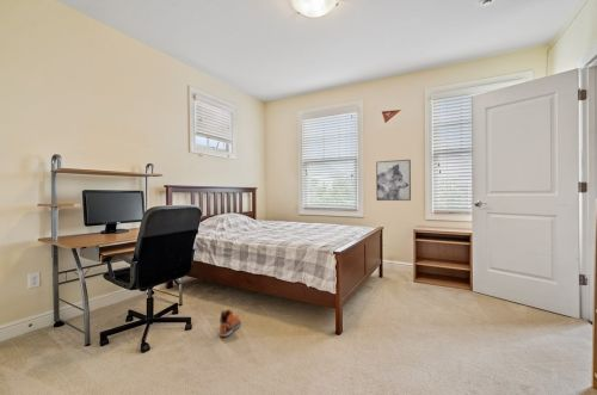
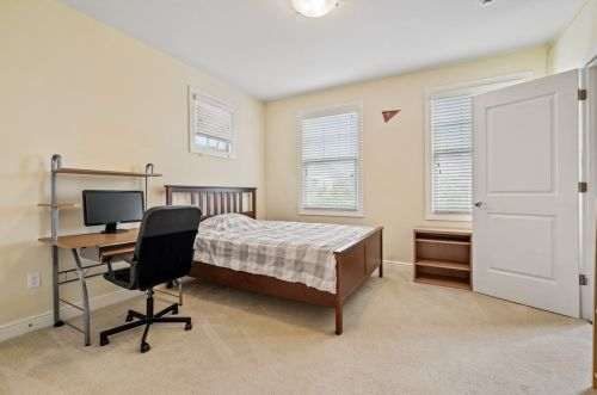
- wall art (393, 180)
- sneaker (230, 317)
